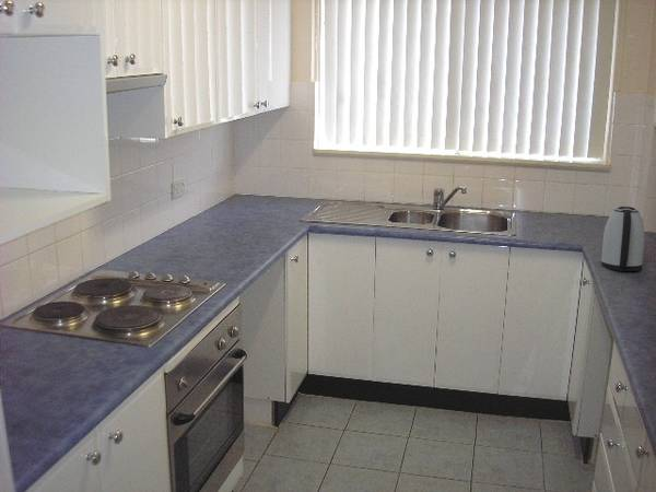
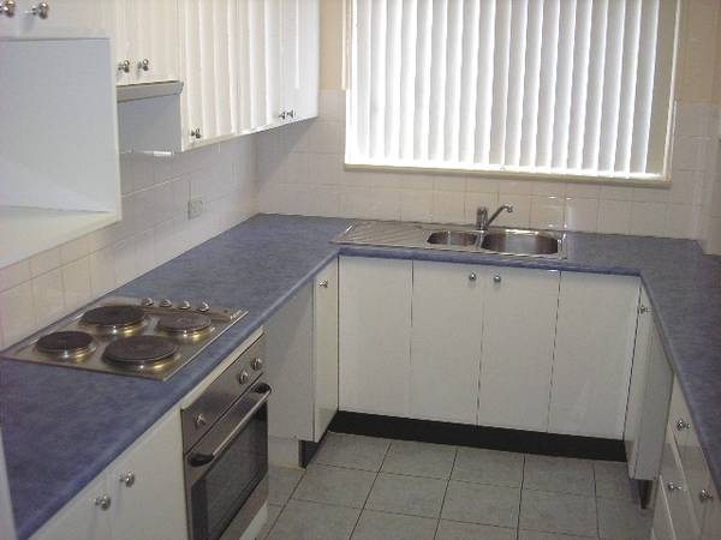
- kettle (624, 238)
